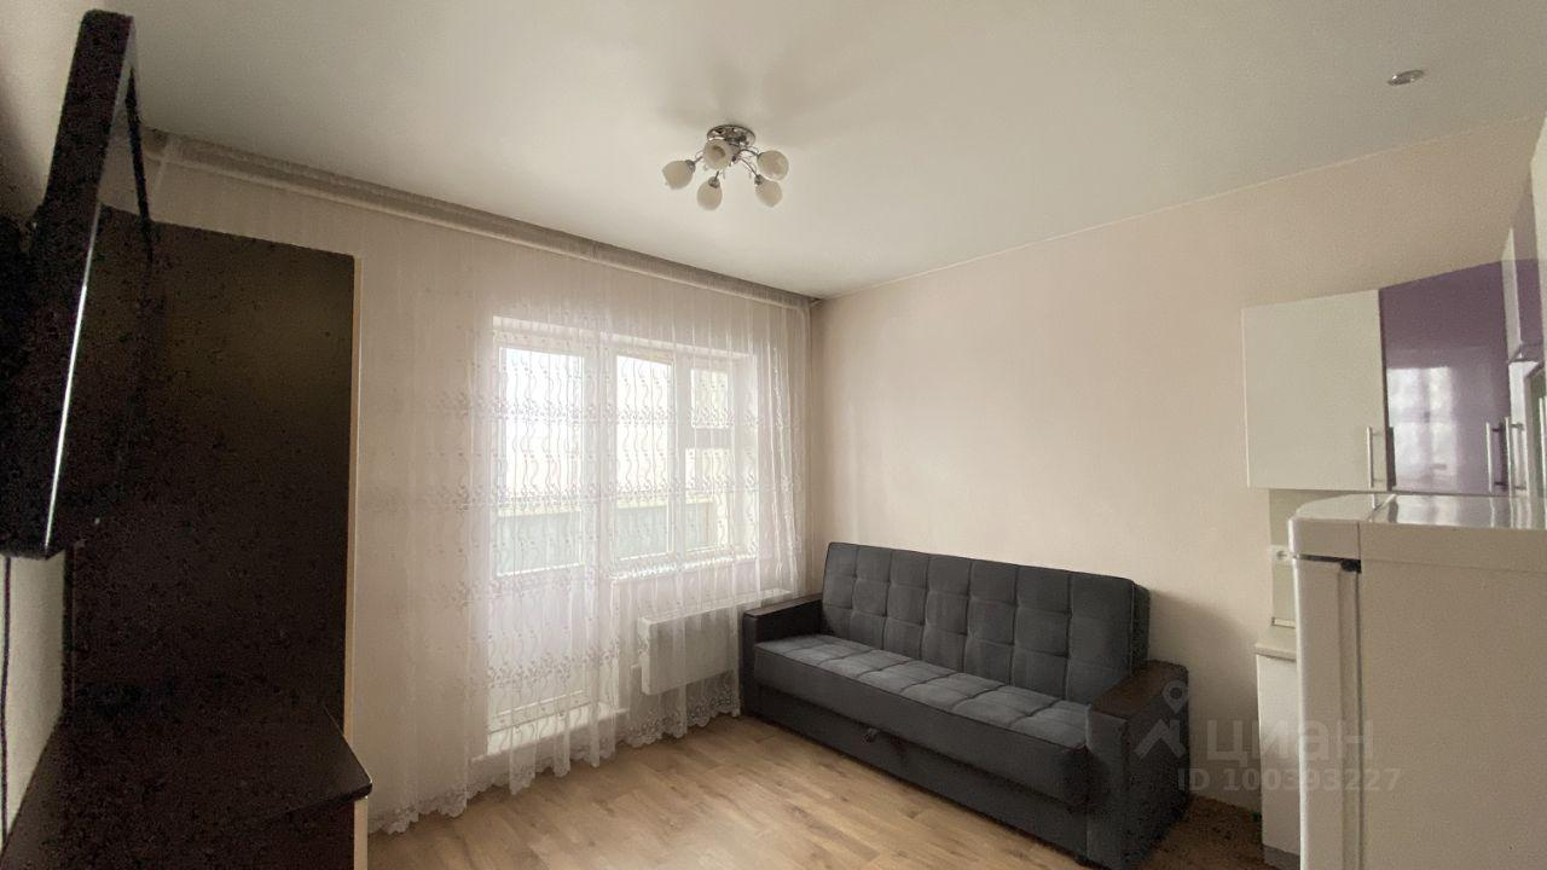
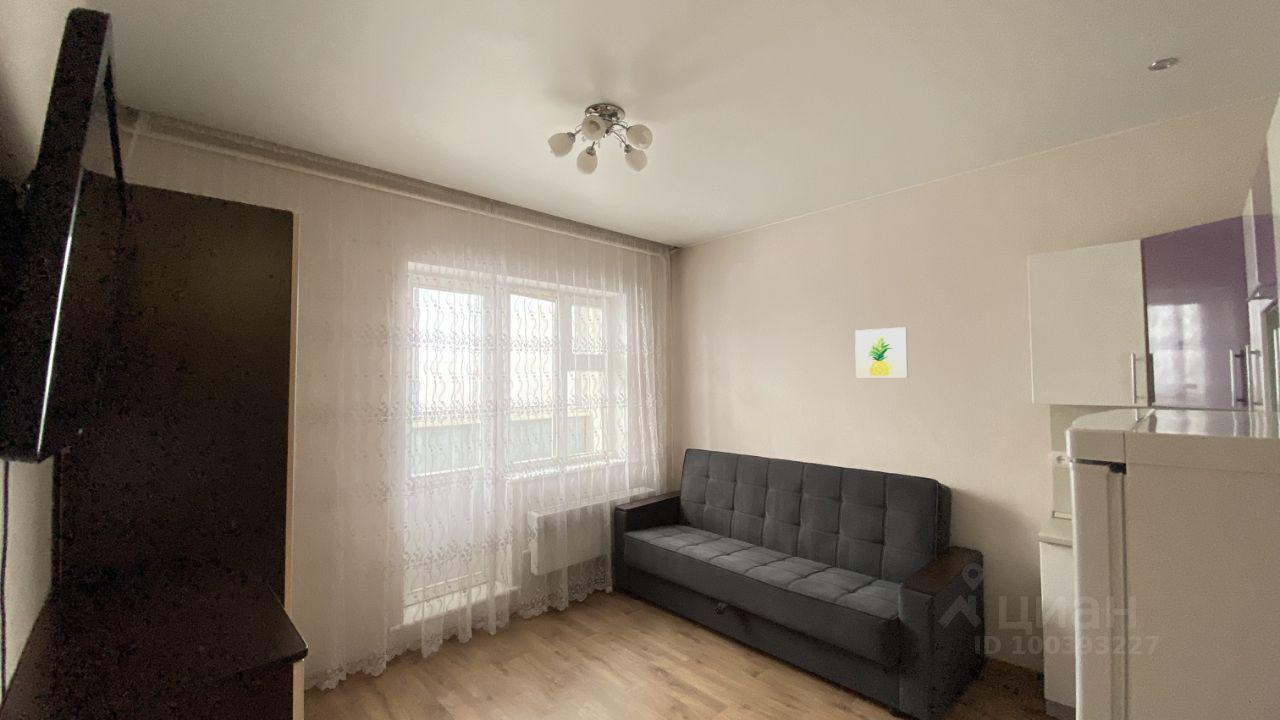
+ wall art (880, 353)
